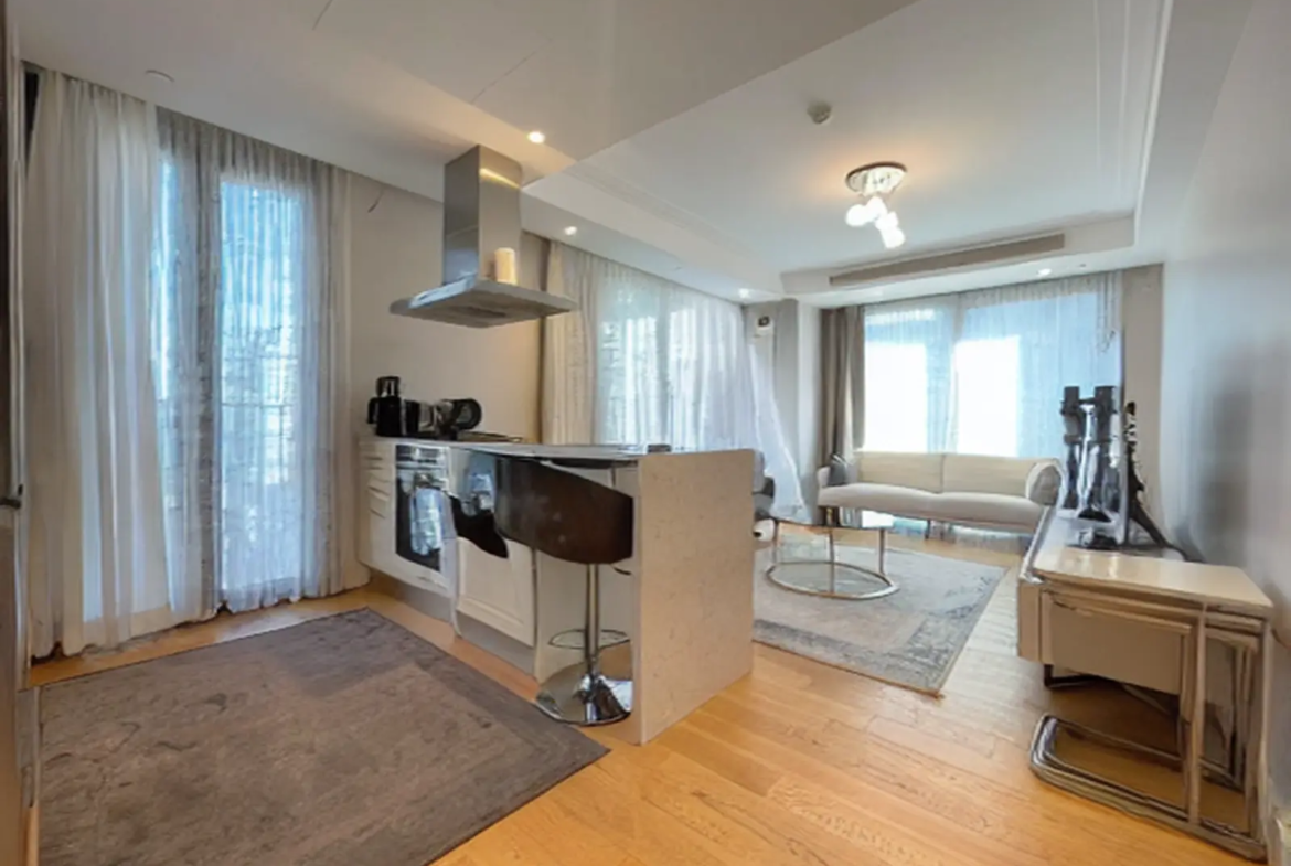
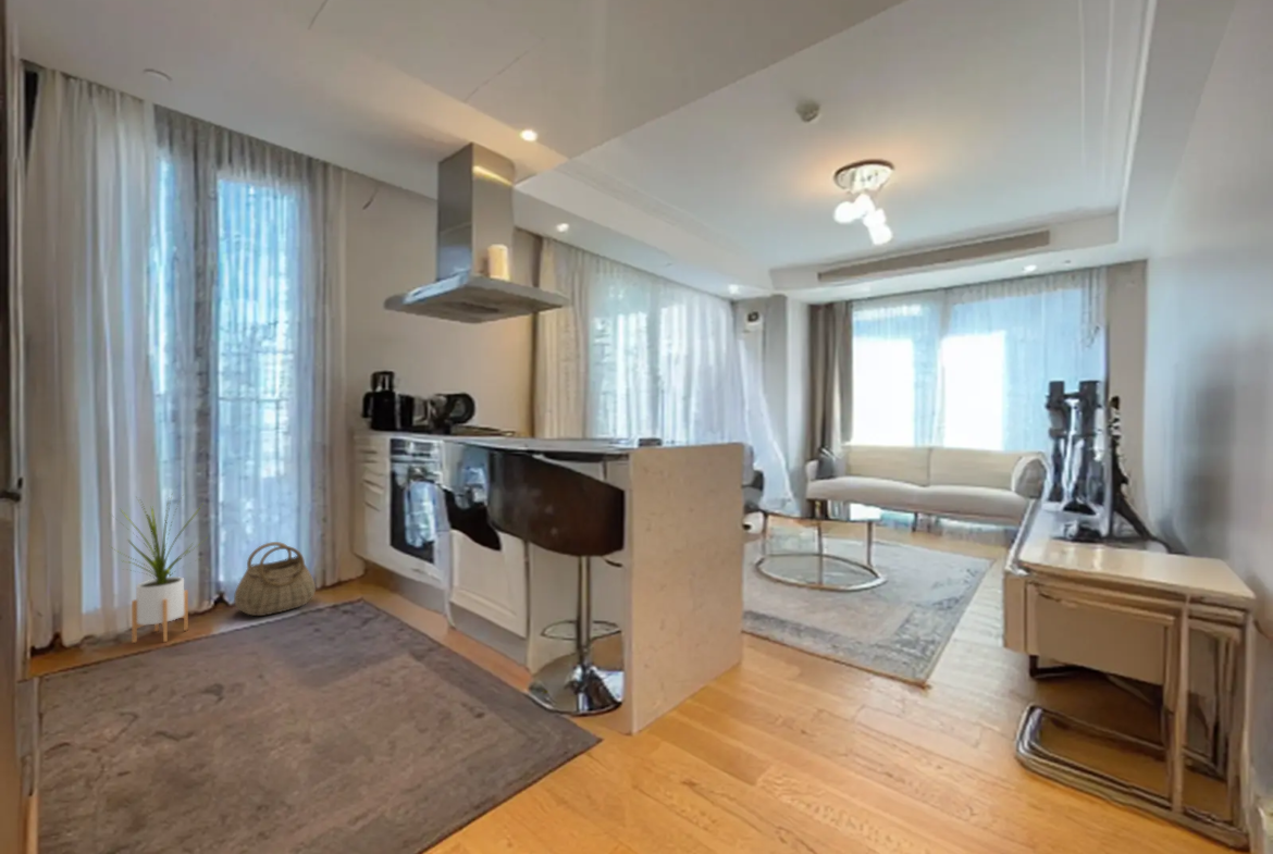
+ basket (275, 575)
+ house plant (161, 565)
